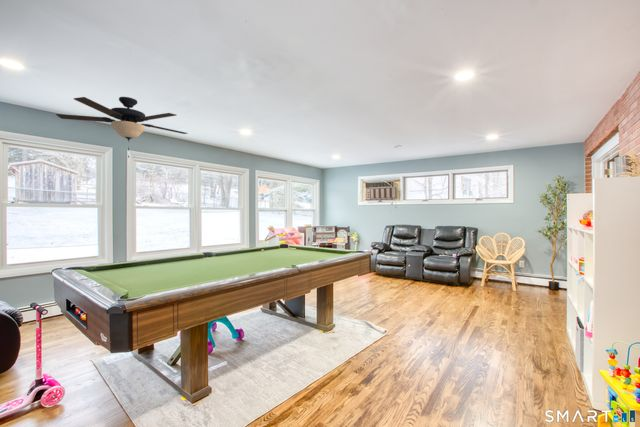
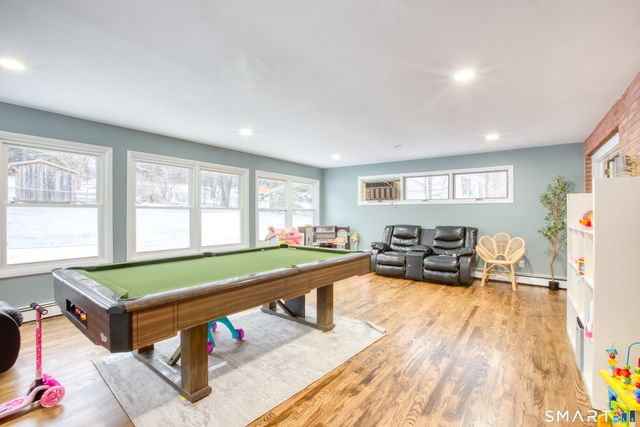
- ceiling fan (128, 129)
